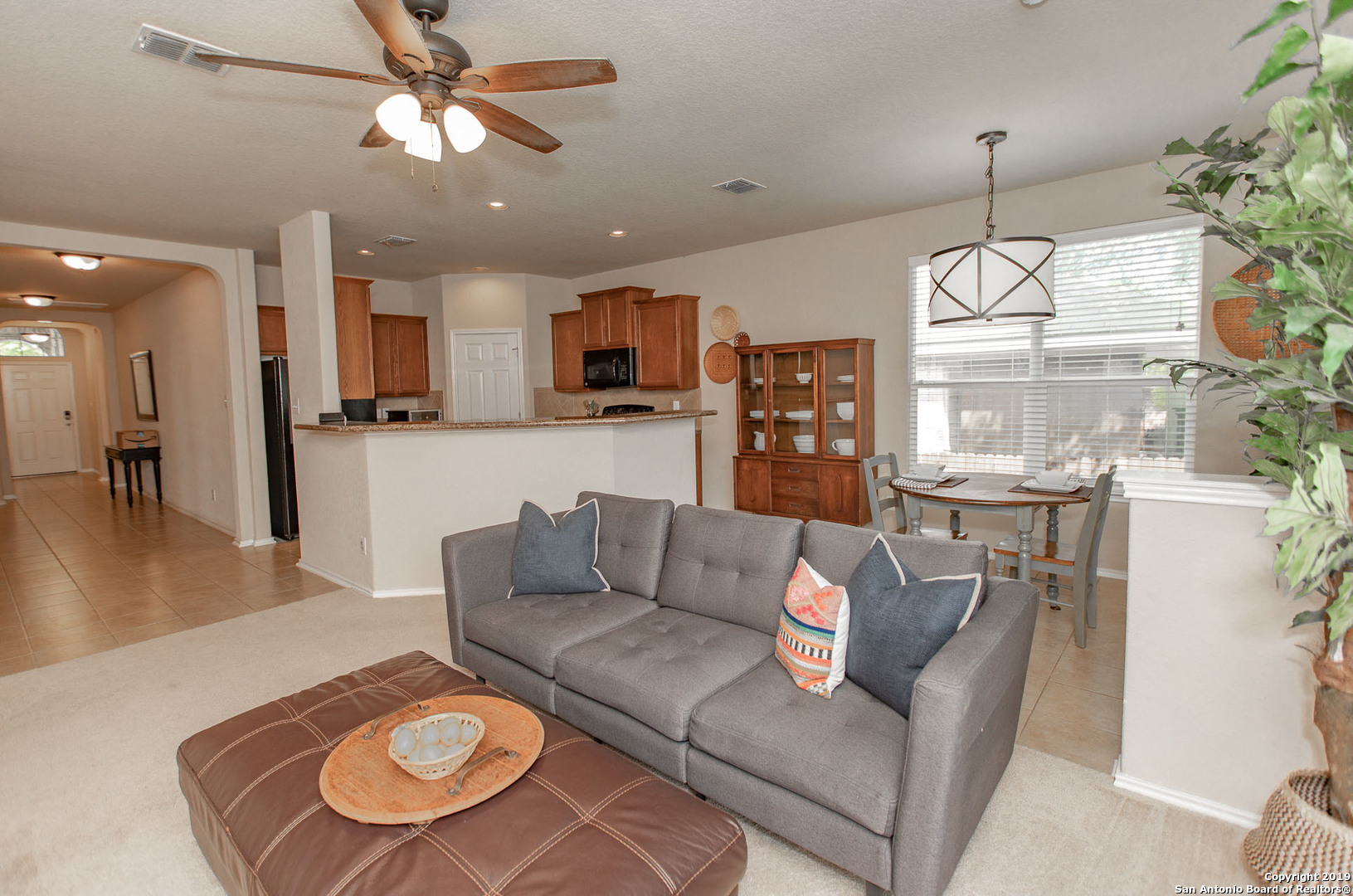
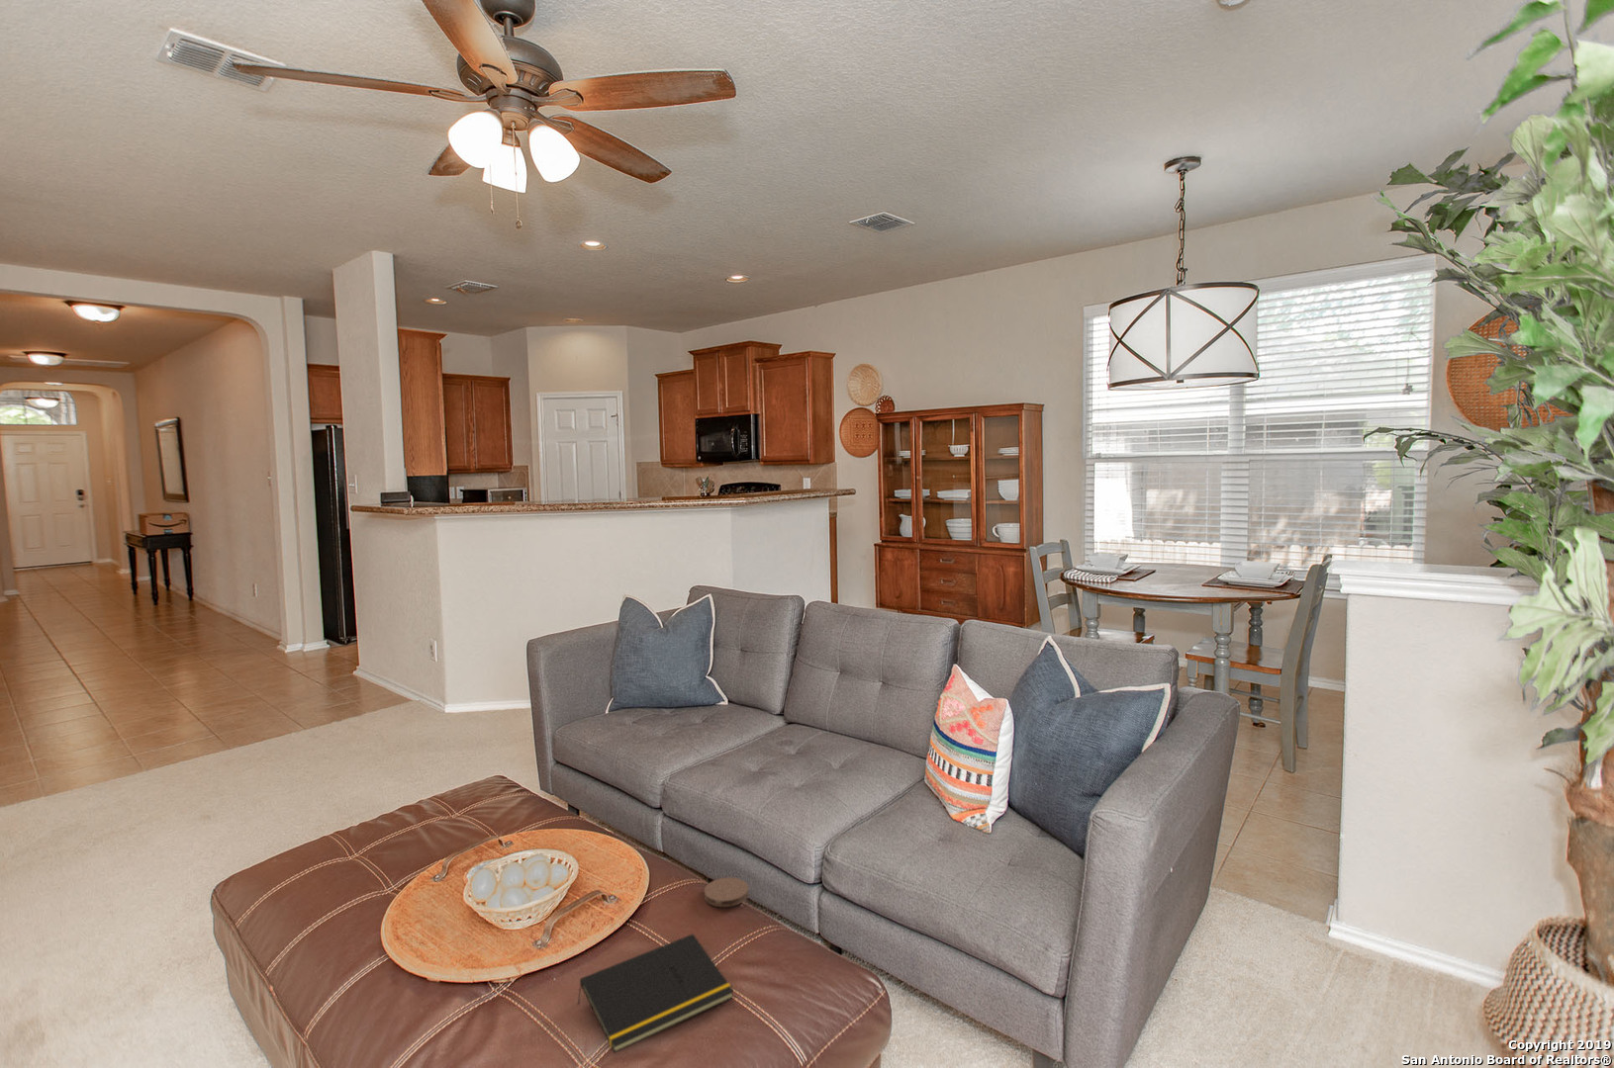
+ coaster (726, 890)
+ notepad (657, 988)
